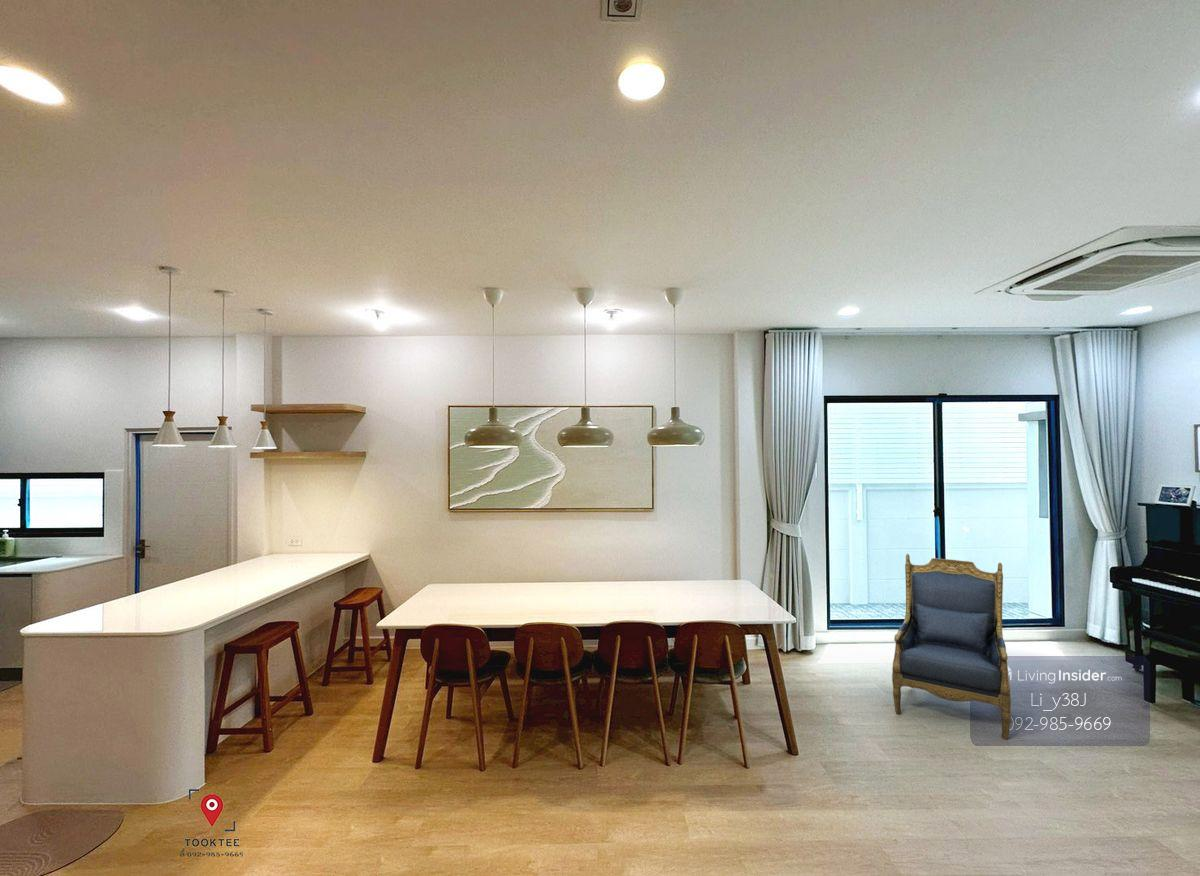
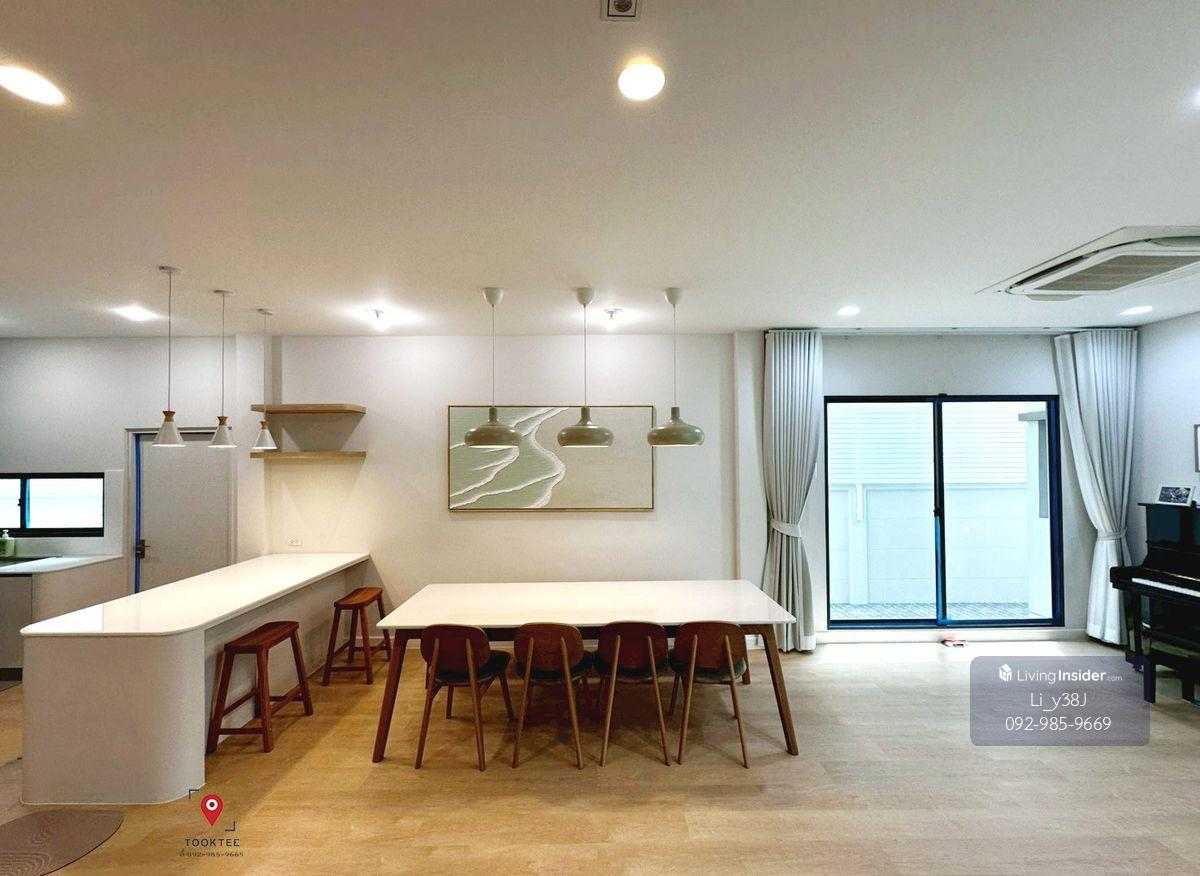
- armchair (950, 636)
